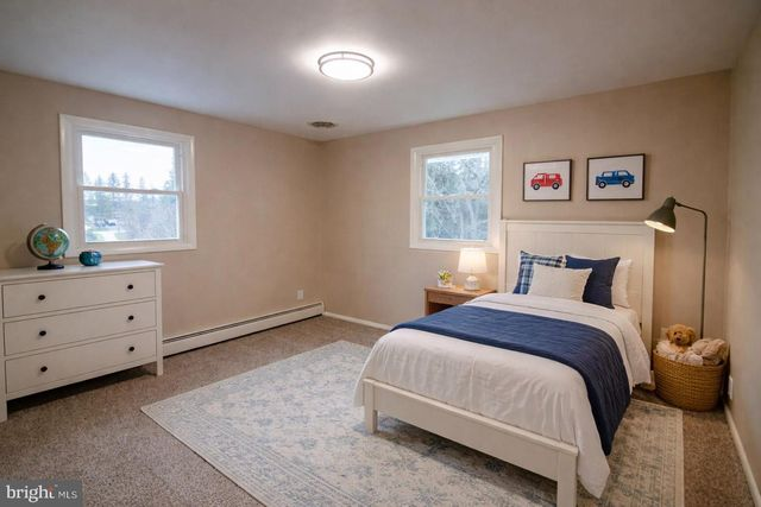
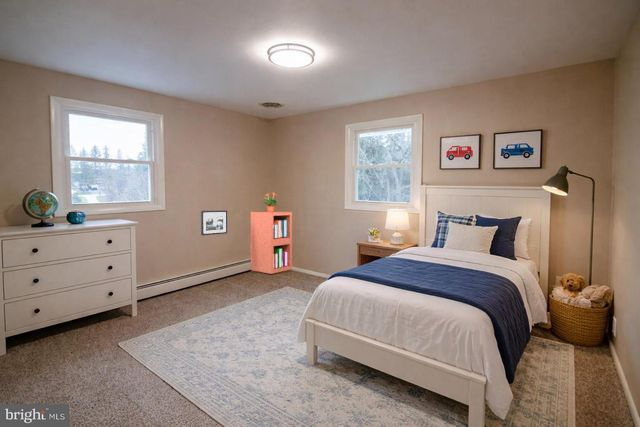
+ bookshelf (271, 240)
+ potted plant (270, 202)
+ picture frame (214, 222)
